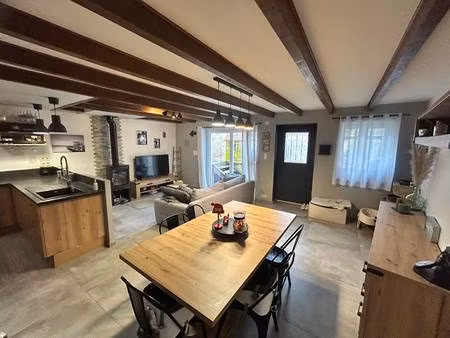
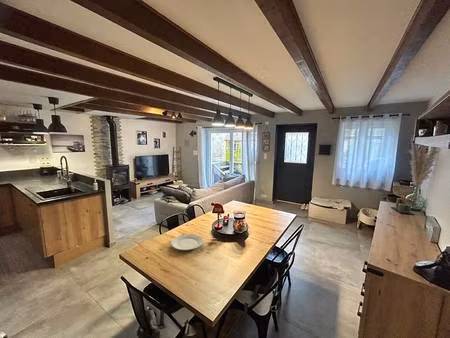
+ chinaware (187, 242)
